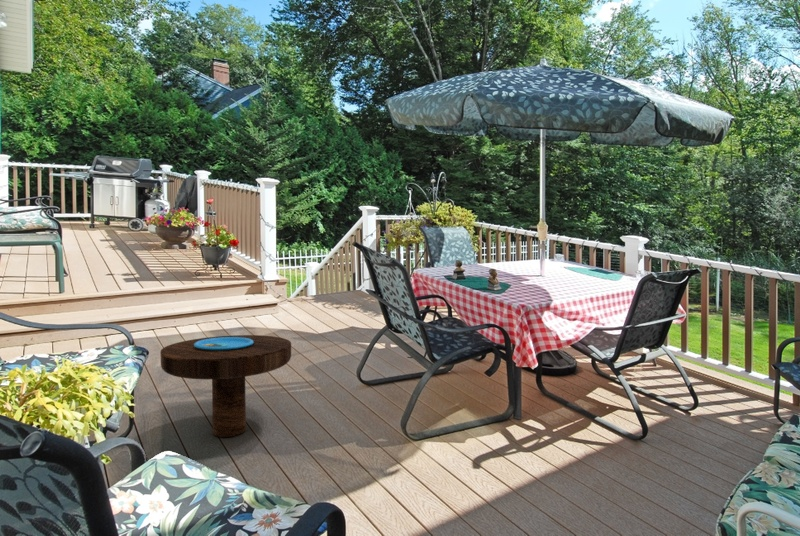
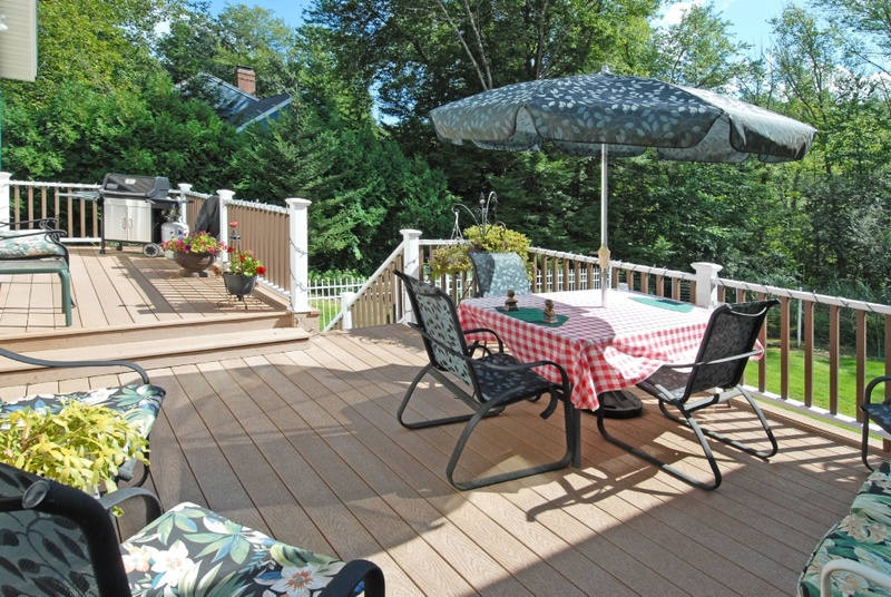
- side table (228, 386)
